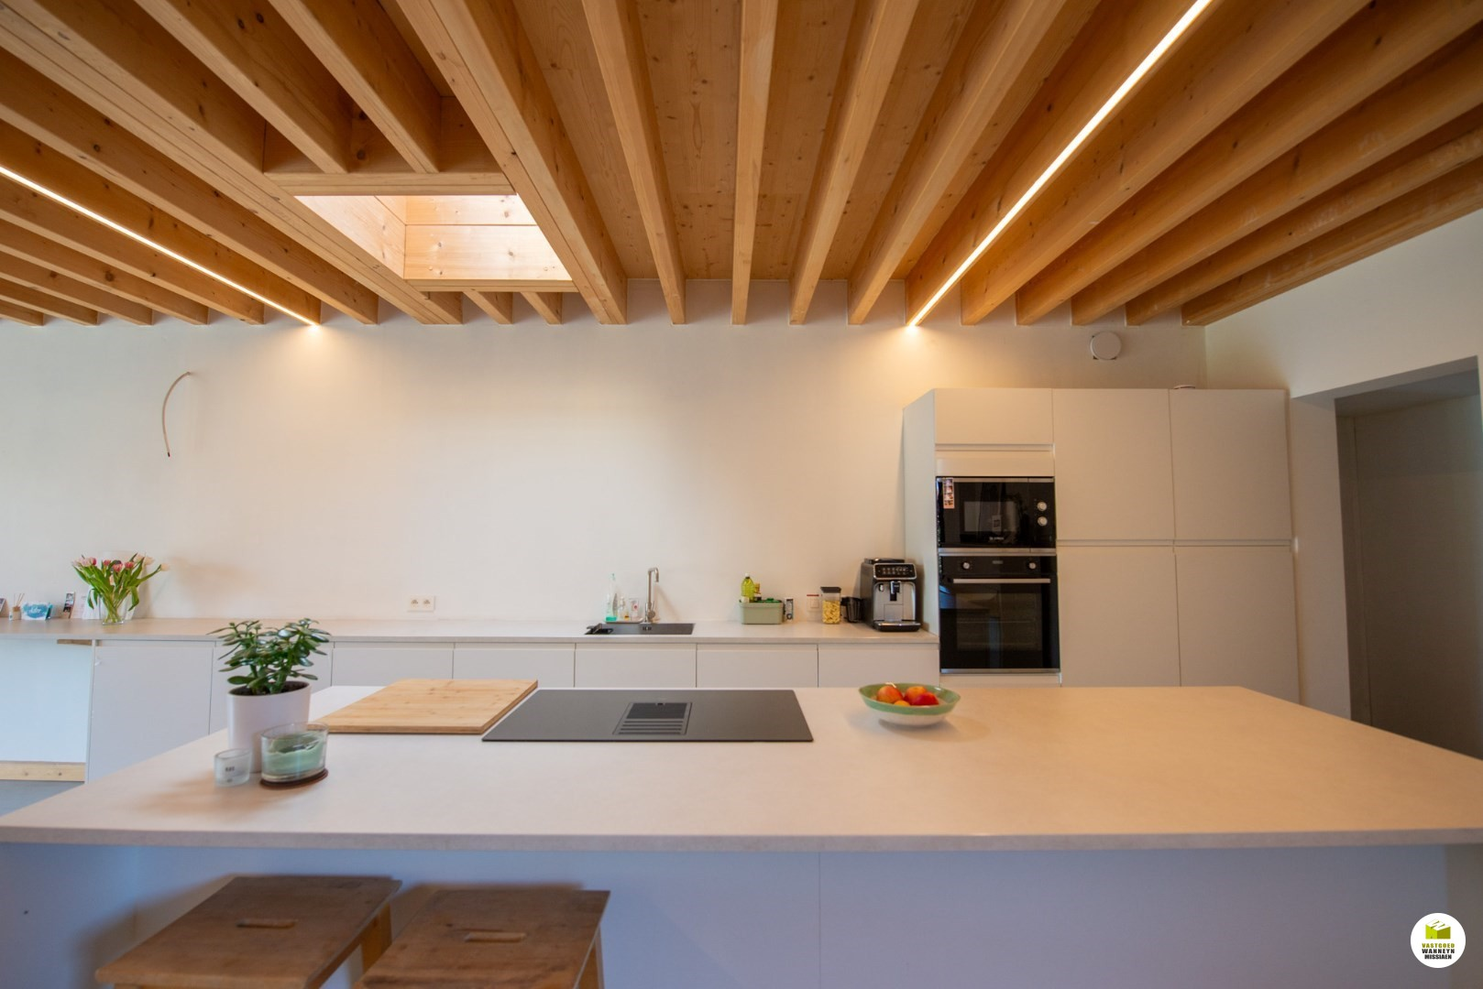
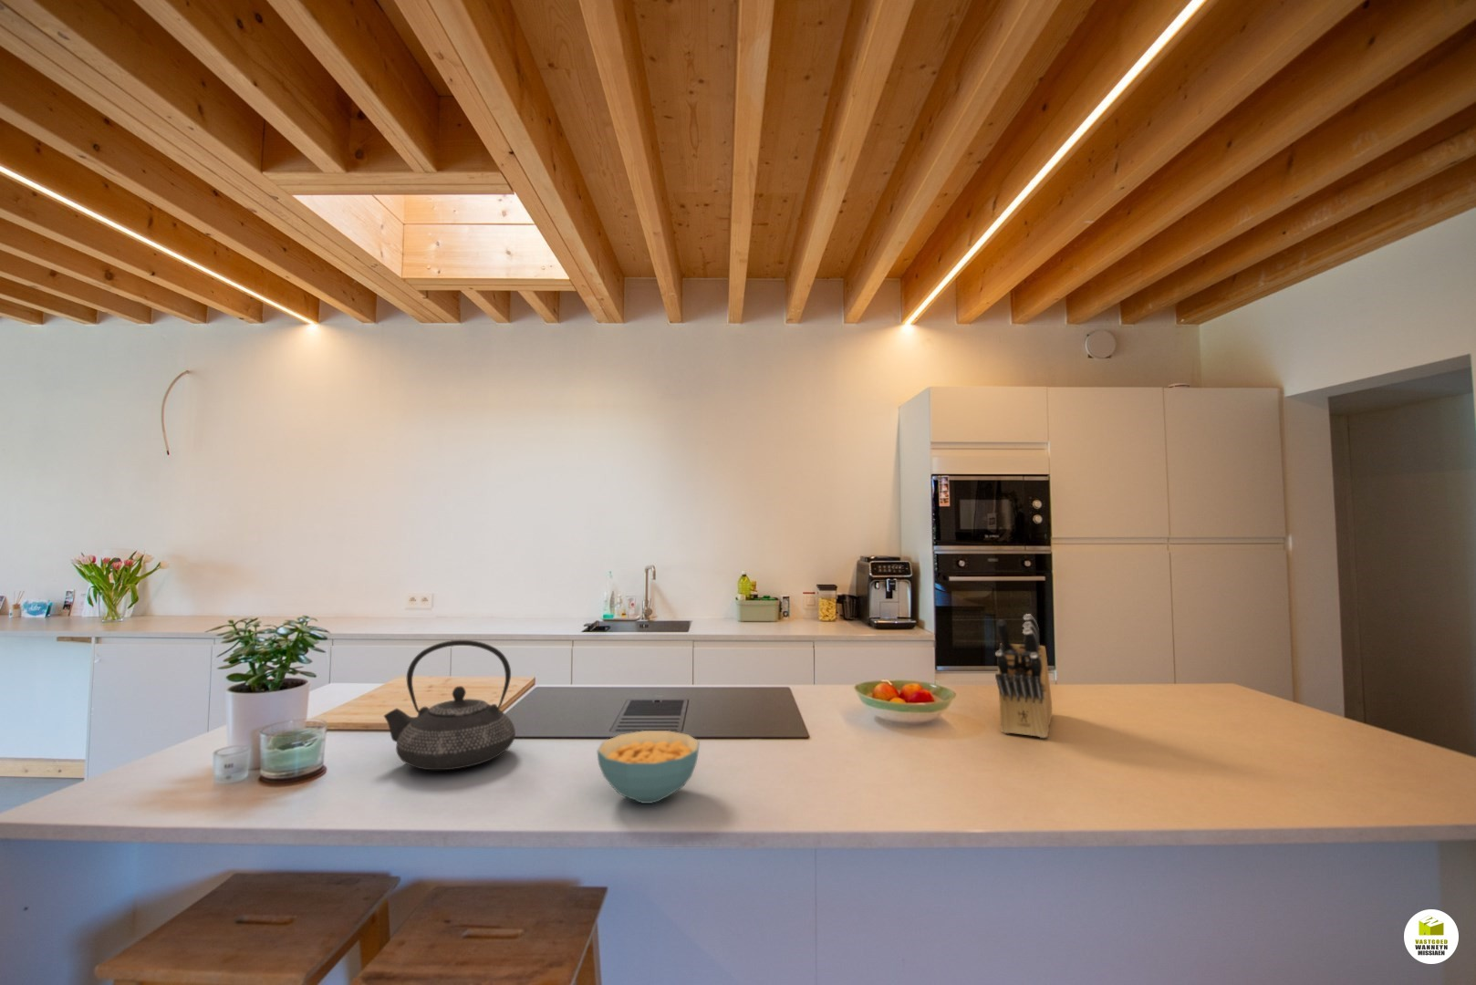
+ knife block (1023, 667)
+ teapot (451, 700)
+ cereal bowl (648, 771)
